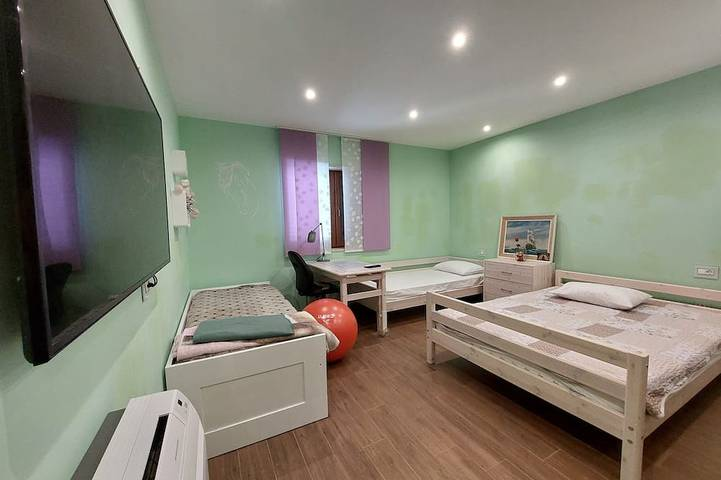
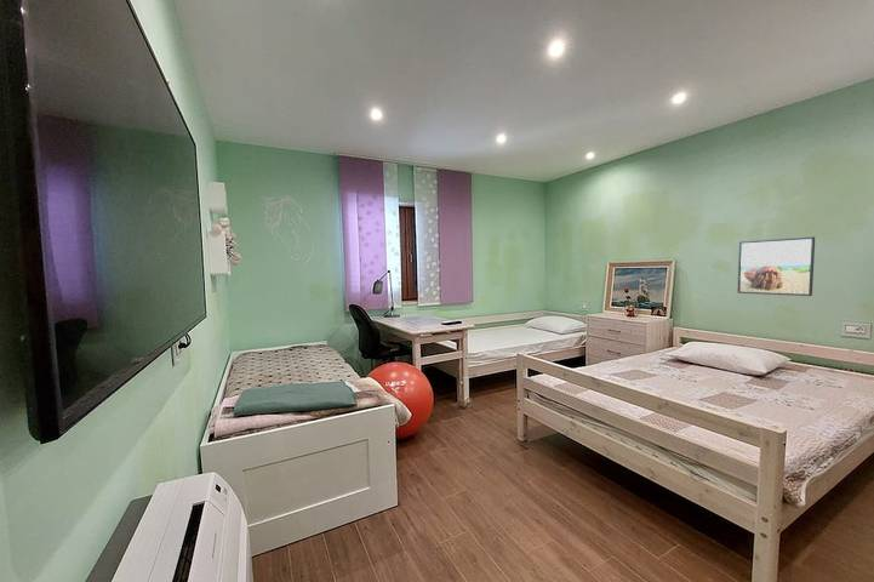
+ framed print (772, 267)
